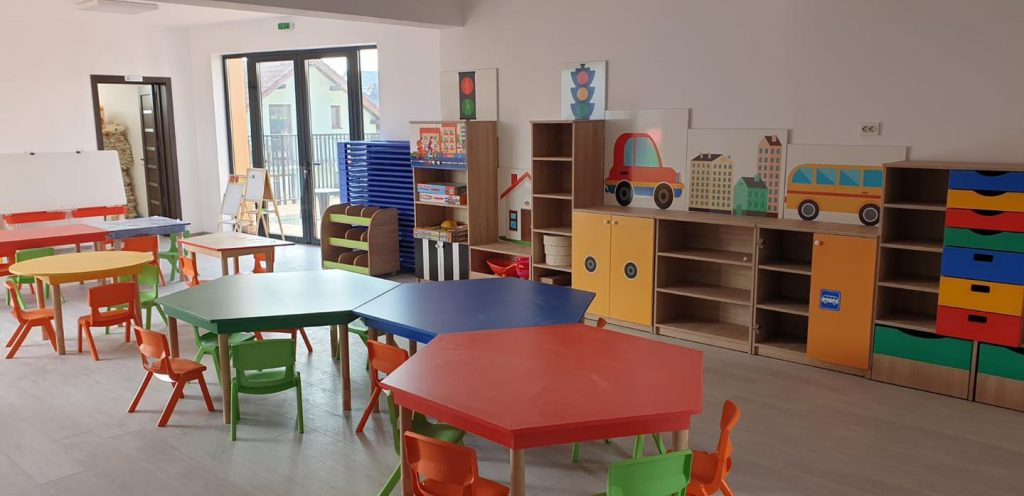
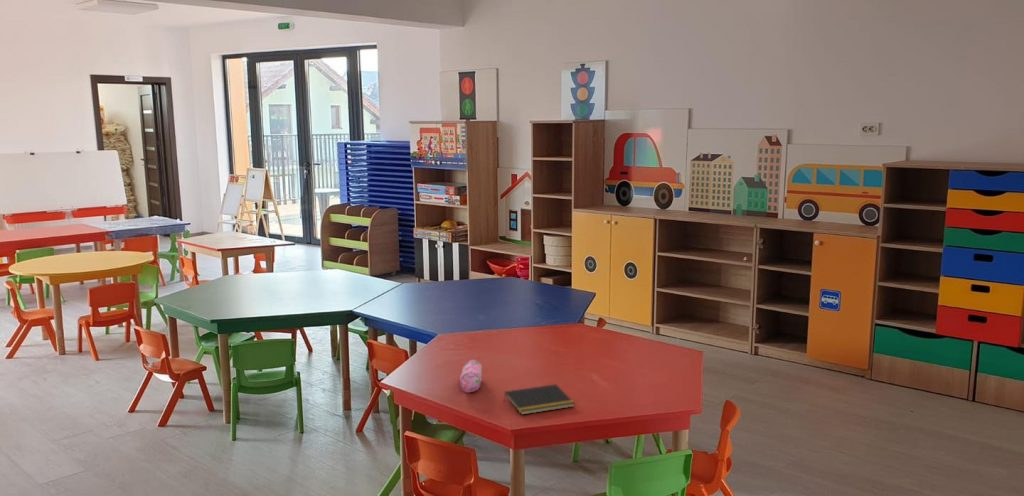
+ pencil case (471, 375)
+ notepad (539, 398)
